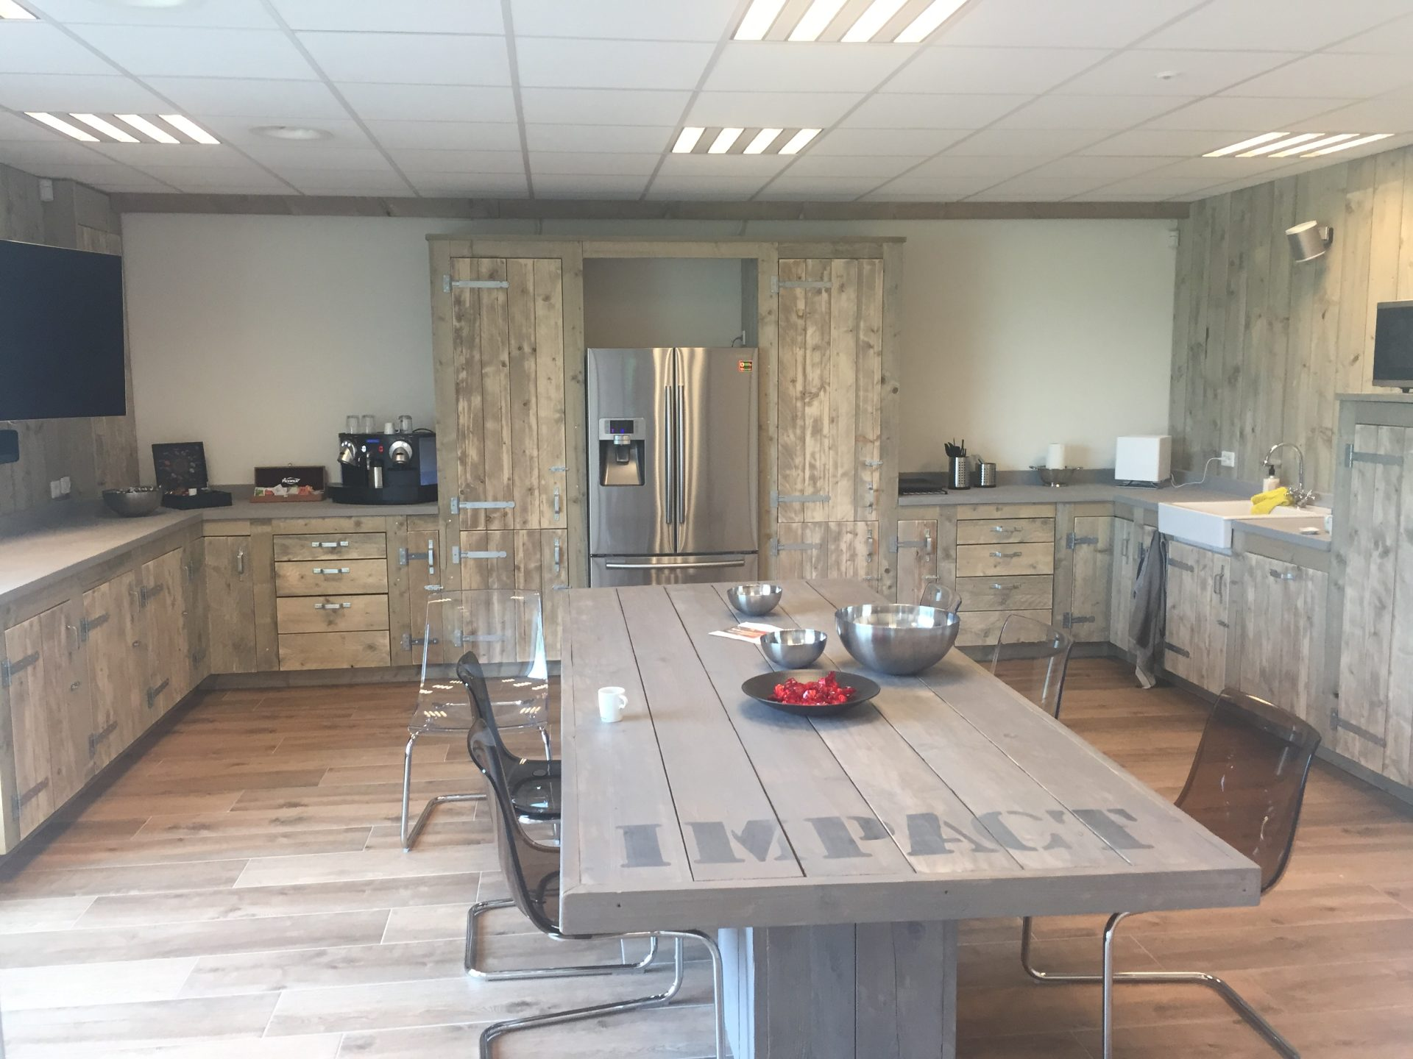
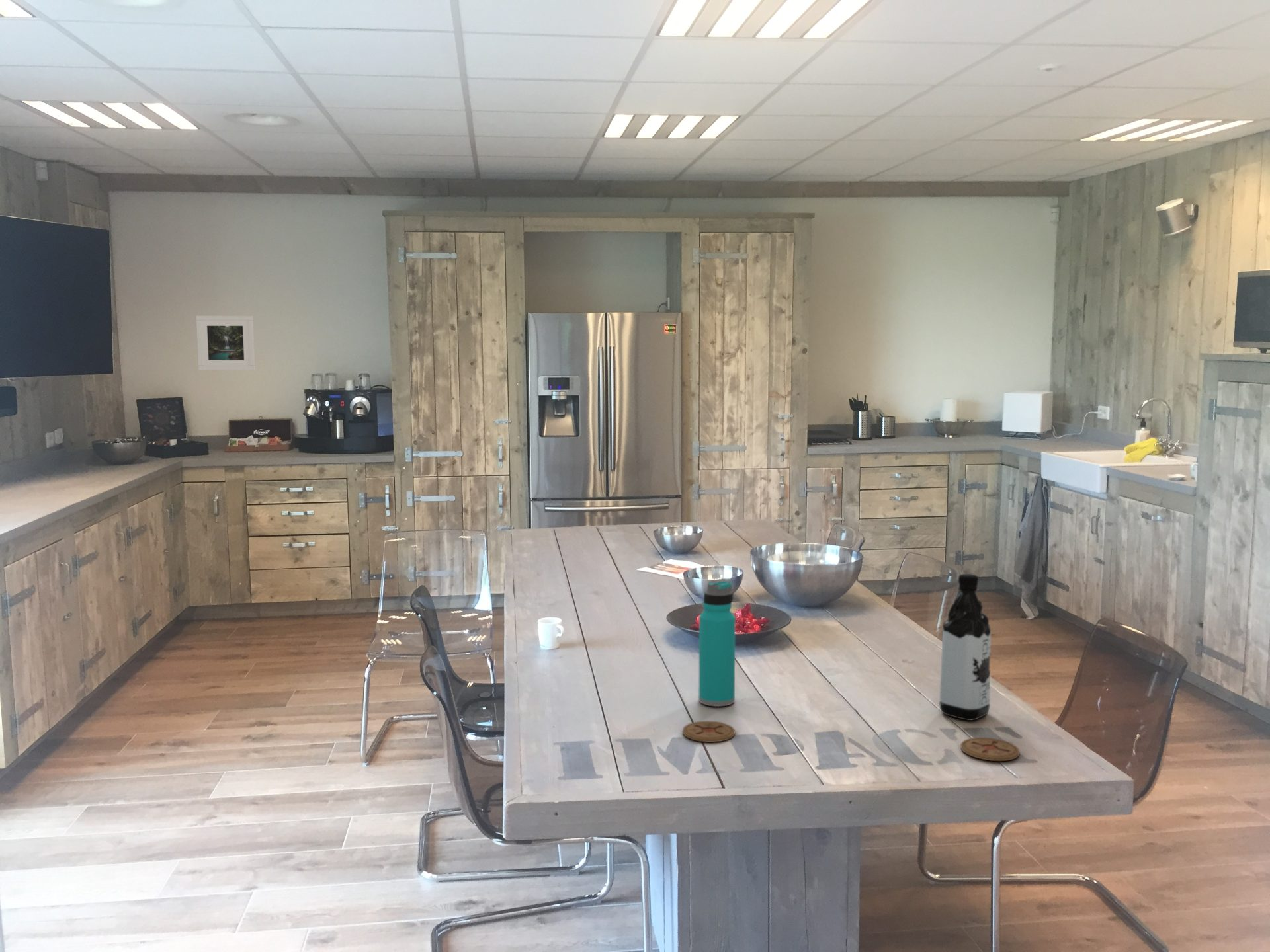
+ coaster (990, 748)
+ coaster (708, 731)
+ water bottle (966, 645)
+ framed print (226, 342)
+ water bottle (717, 642)
